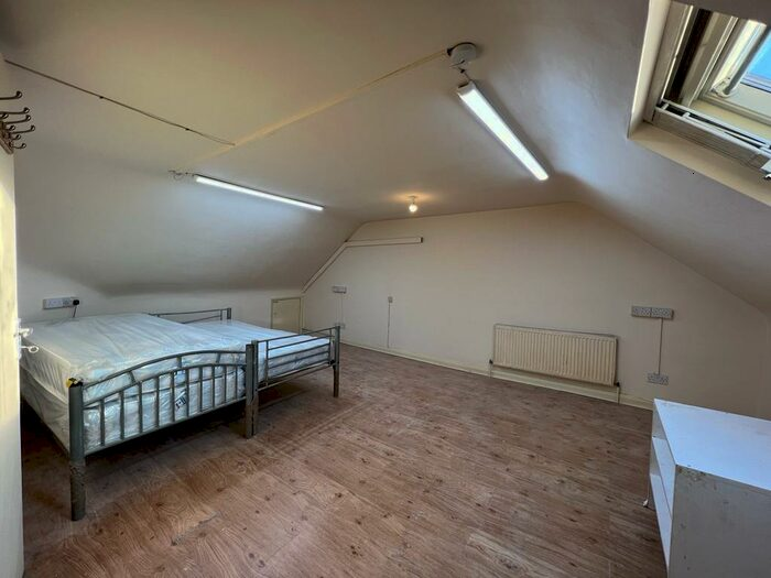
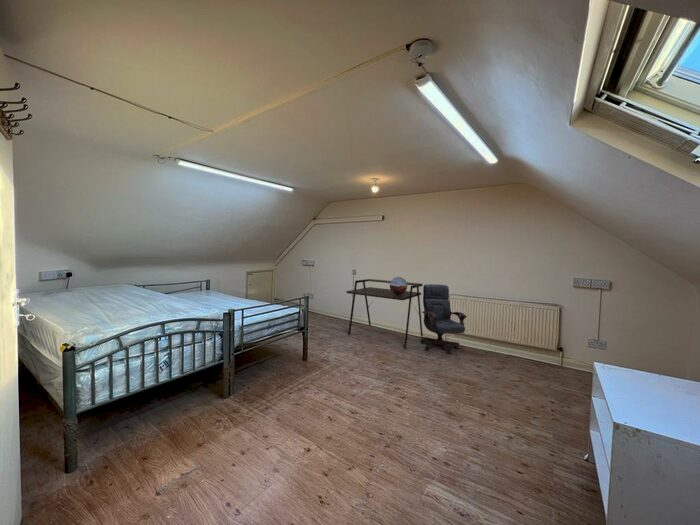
+ decorative globe (398, 285)
+ desk (388, 298)
+ office chair (442, 317)
